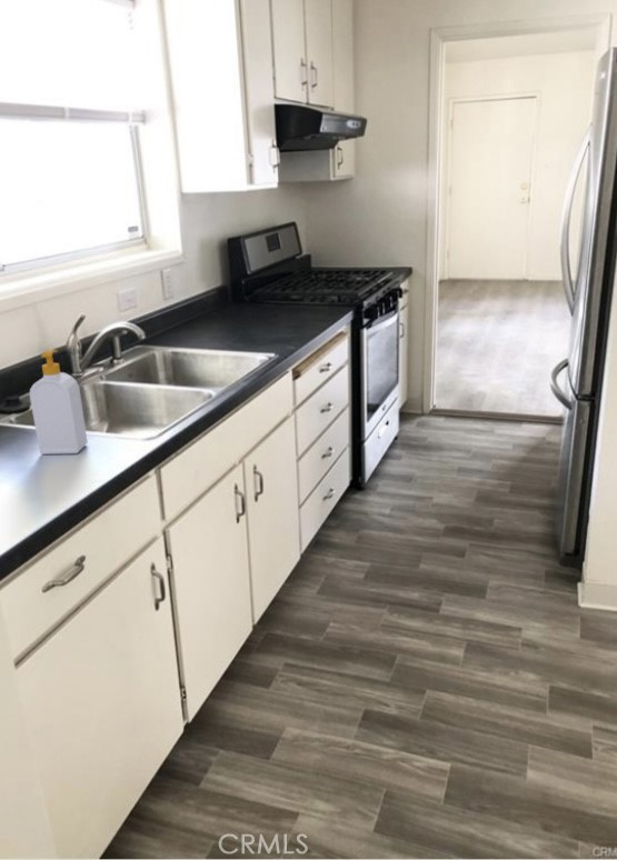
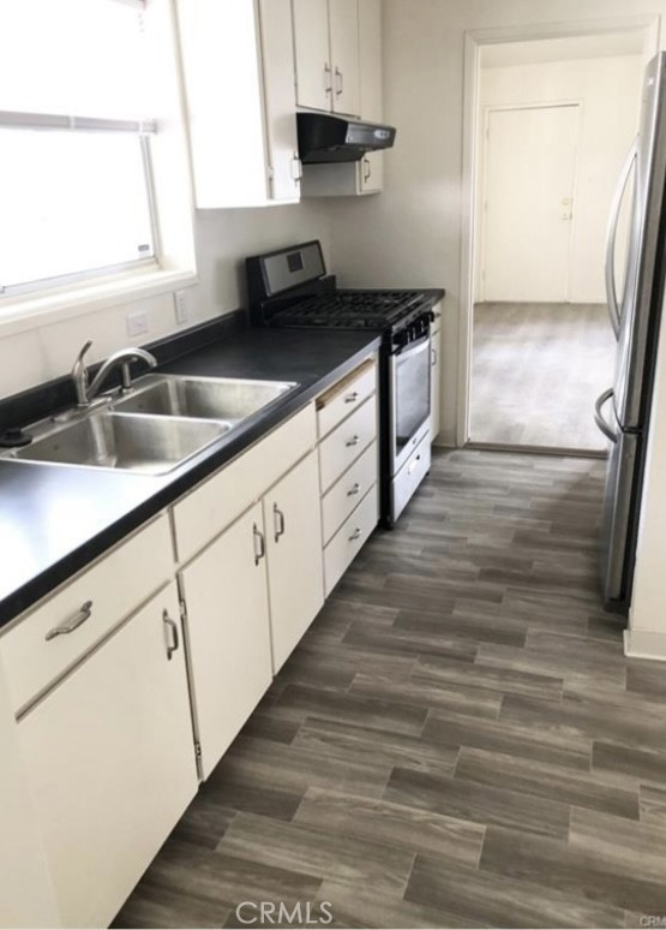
- soap bottle (57, 401)
